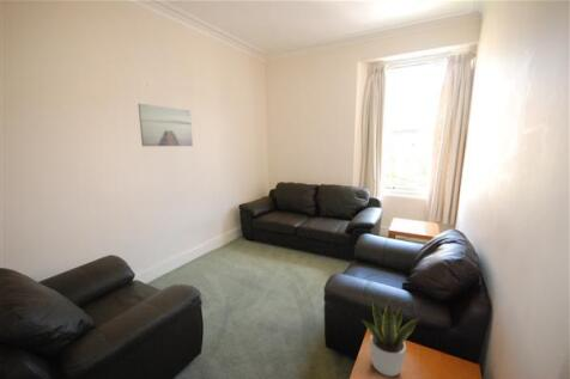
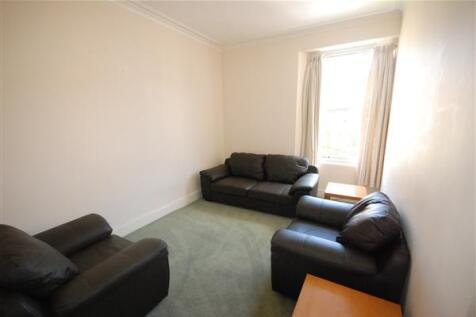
- wall art (168, 127)
- potted plant (389, 332)
